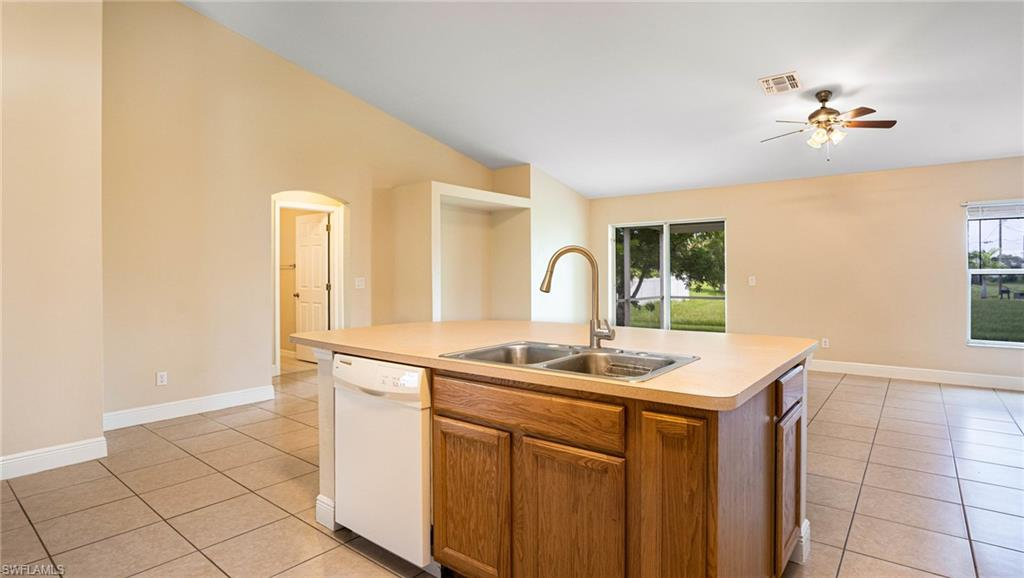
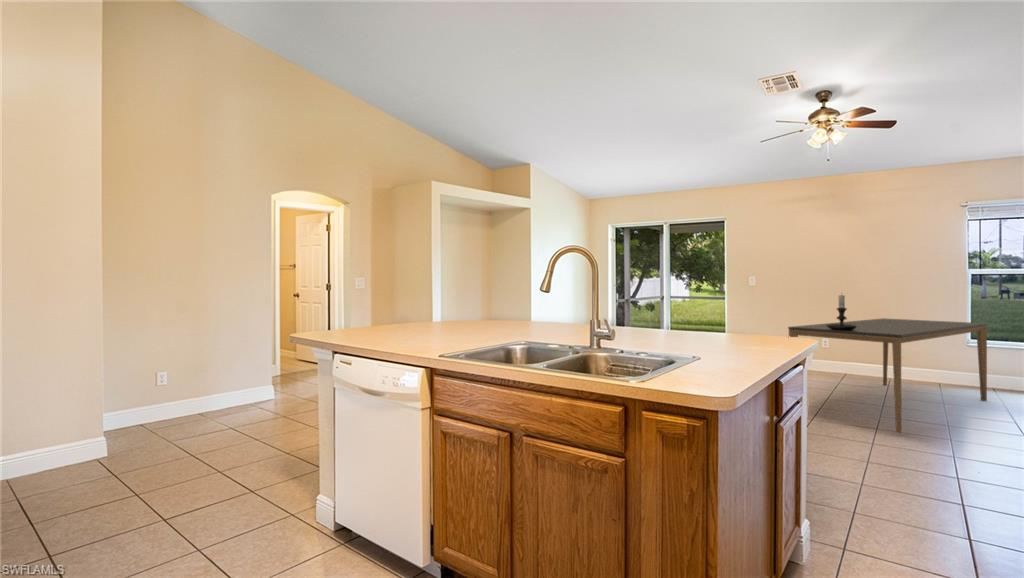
+ dining table (887, 365)
+ candle holder (841, 310)
